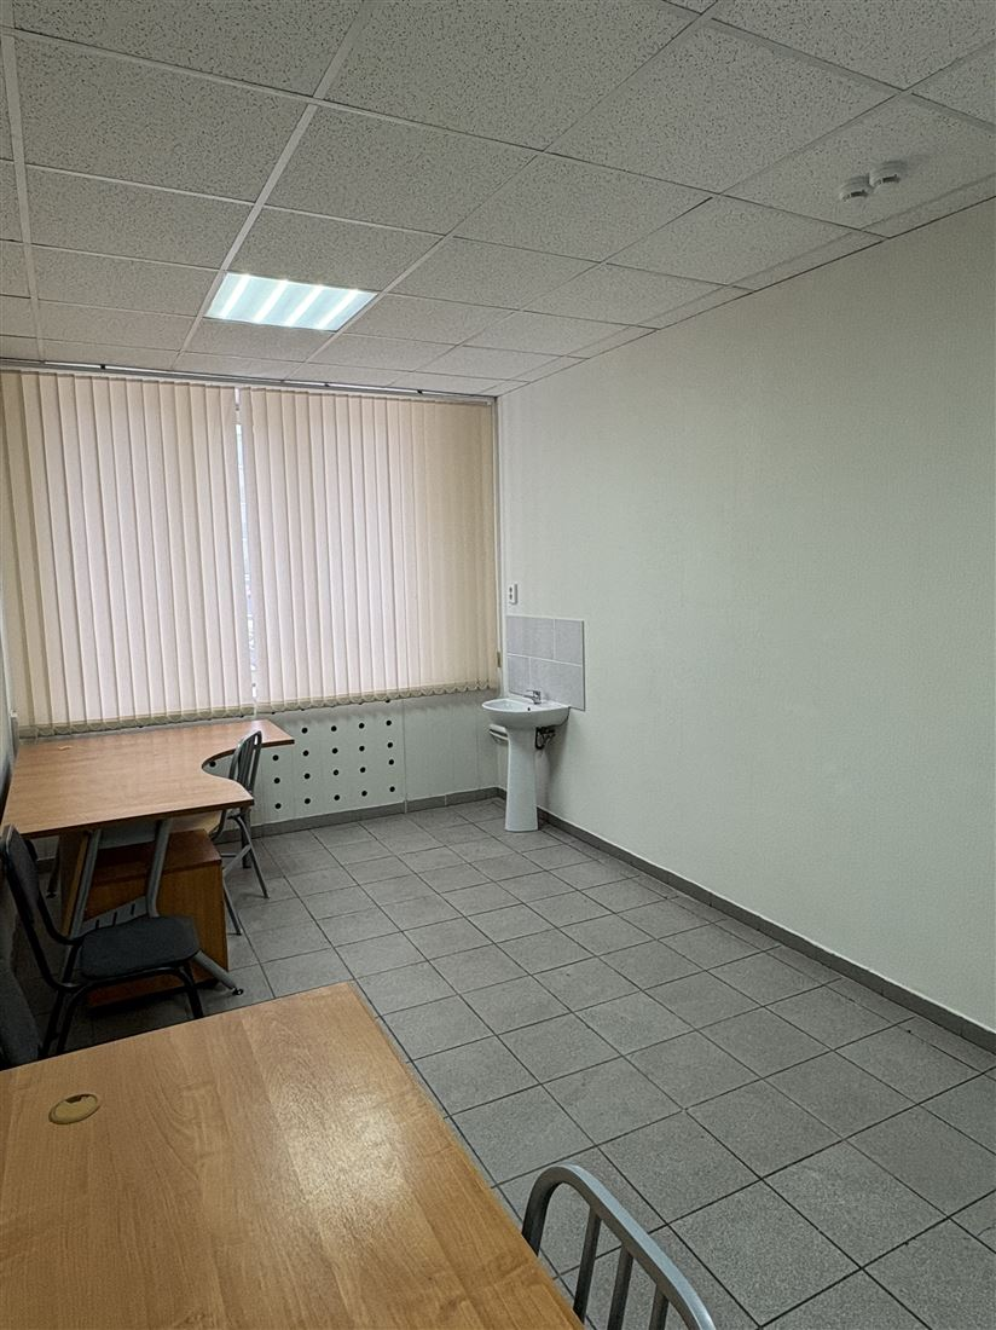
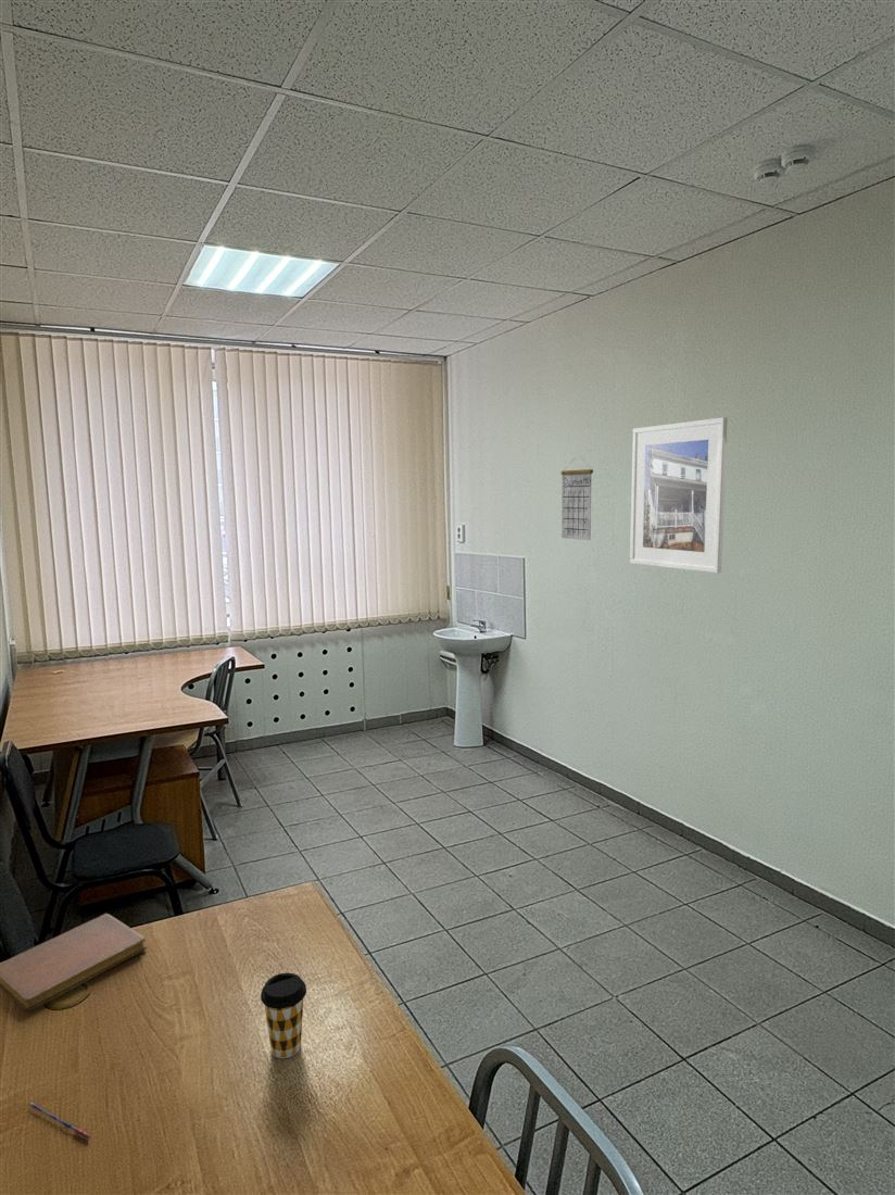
+ notebook (70, 957)
+ coffee cup (285, 1016)
+ pen (59, 1120)
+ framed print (675, 496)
+ calendar (576, 496)
